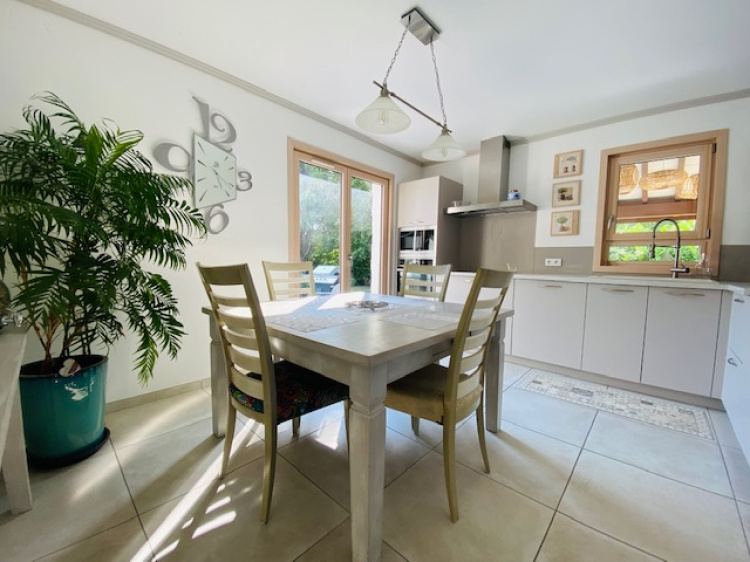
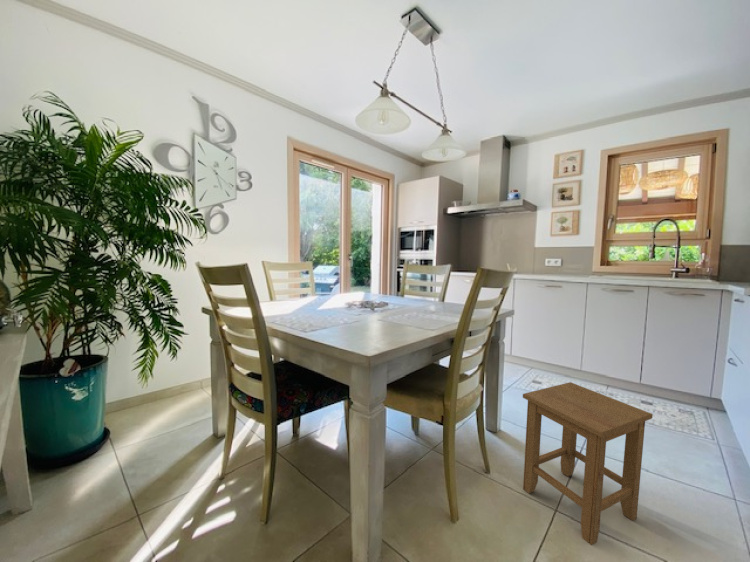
+ stool (580, 453)
